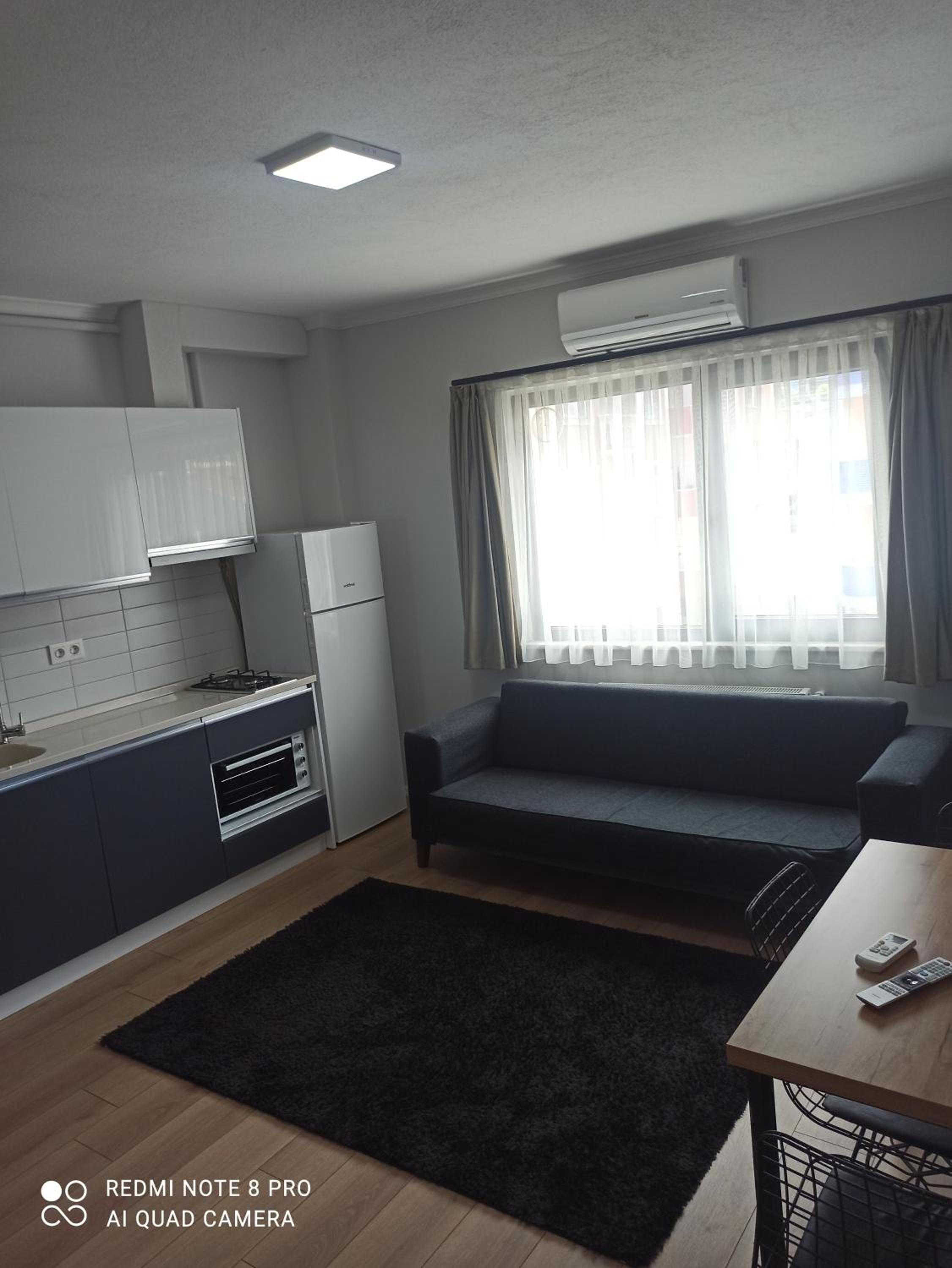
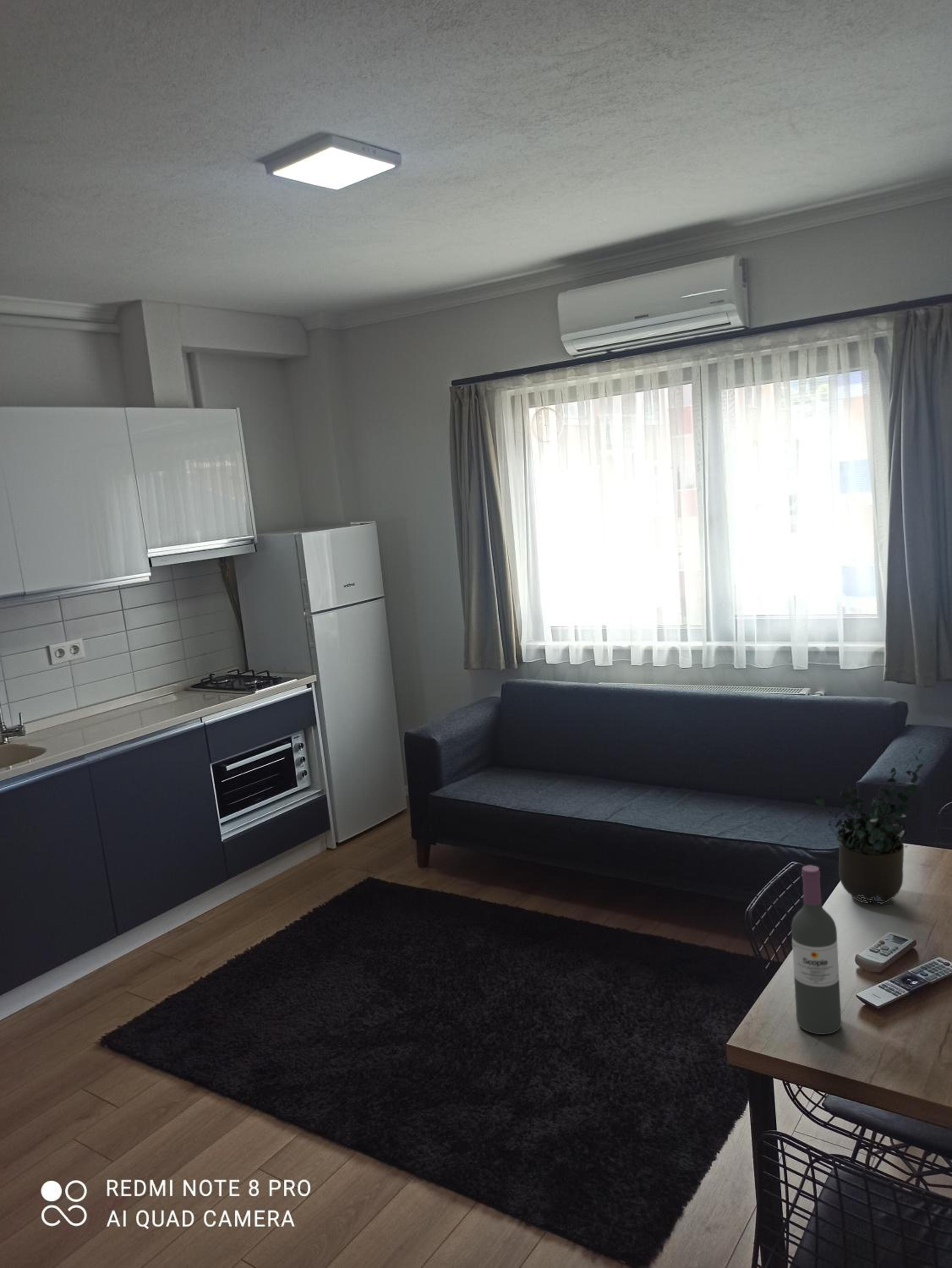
+ wine bottle (815, 947)
+ potted plant (878, 827)
